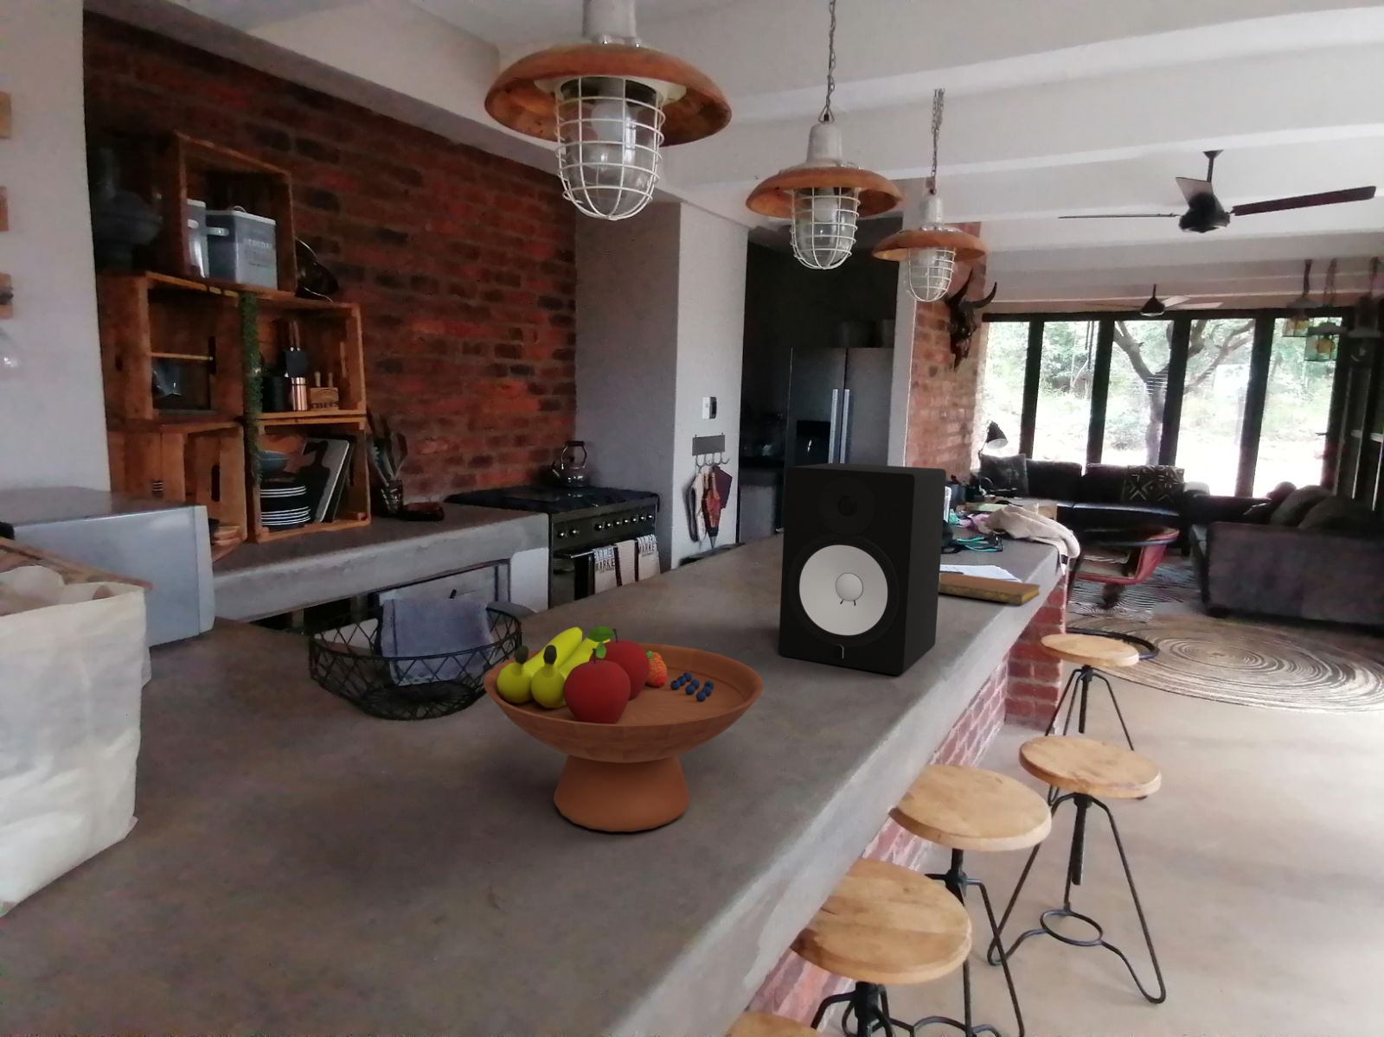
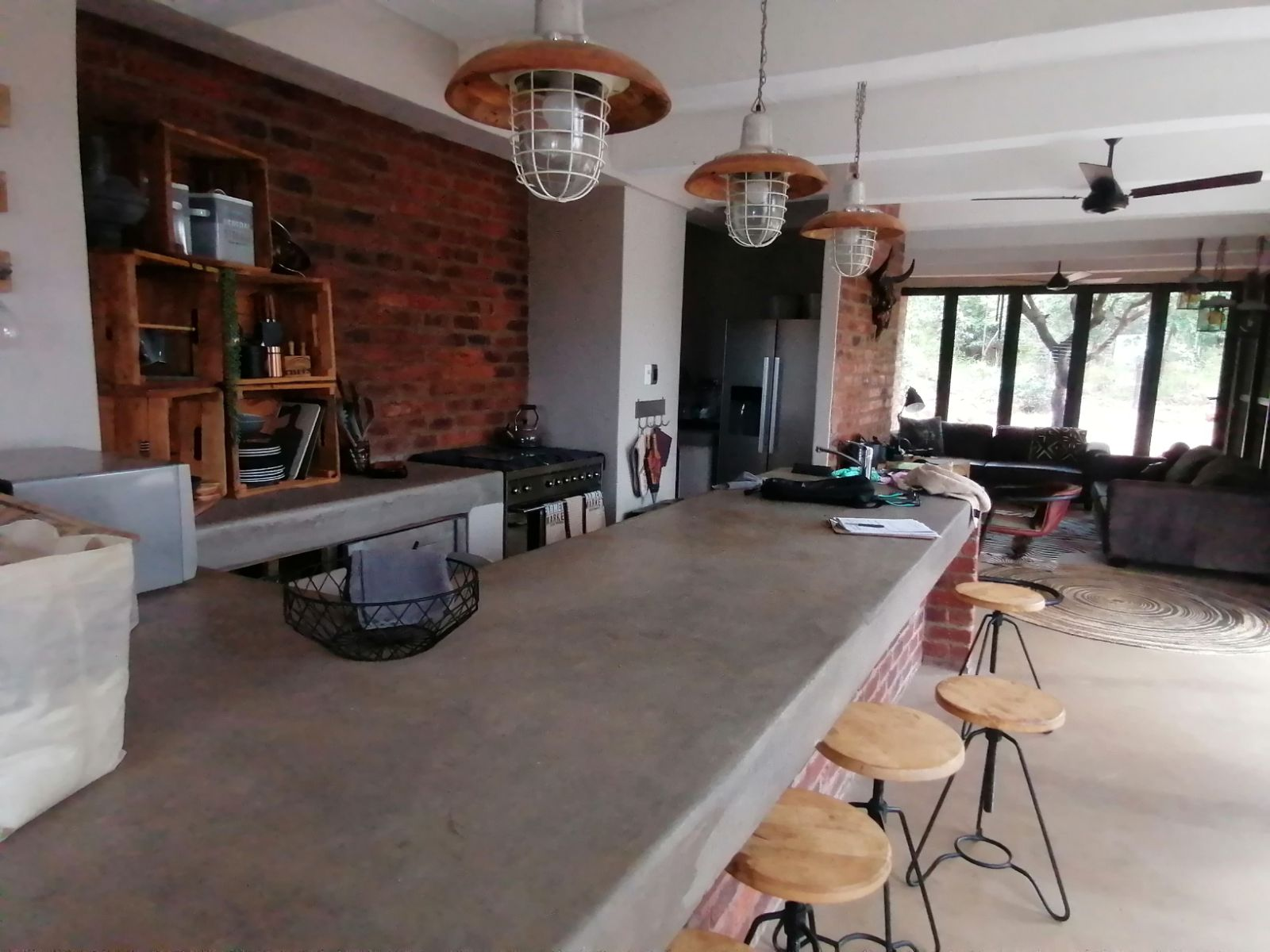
- speaker (863, 560)
- notebook (980, 587)
- fruit bowl (623, 717)
